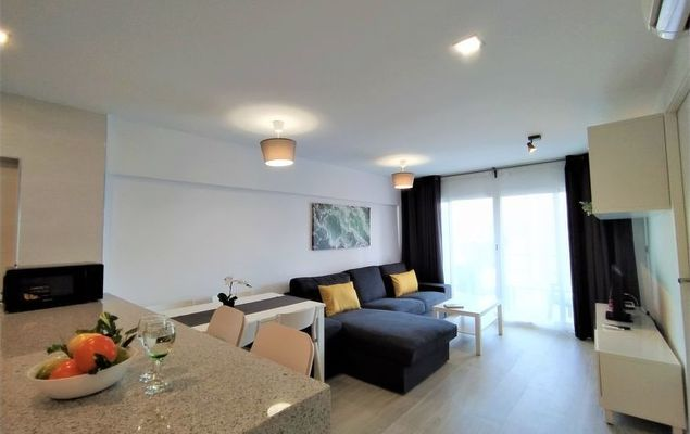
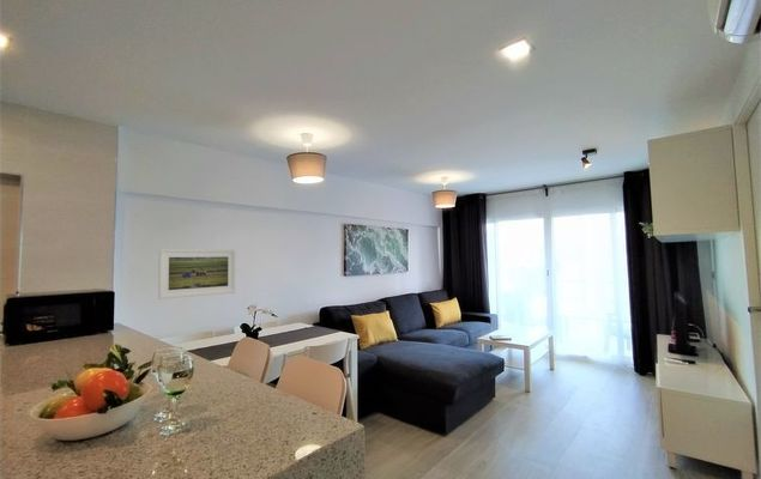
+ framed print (199, 272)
